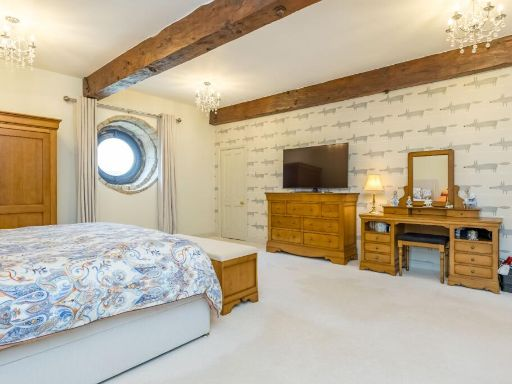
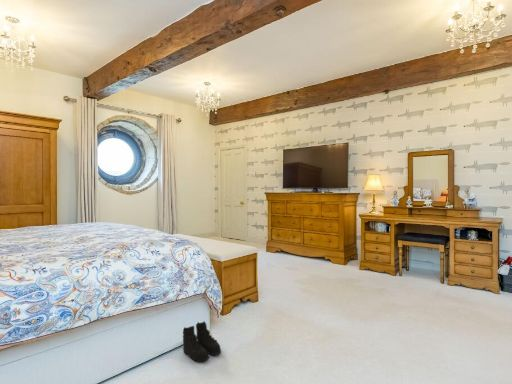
+ boots (201, 338)
